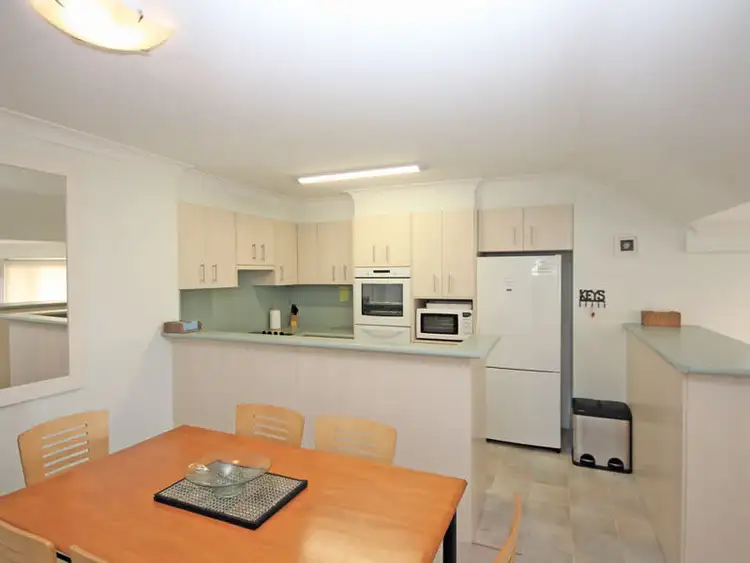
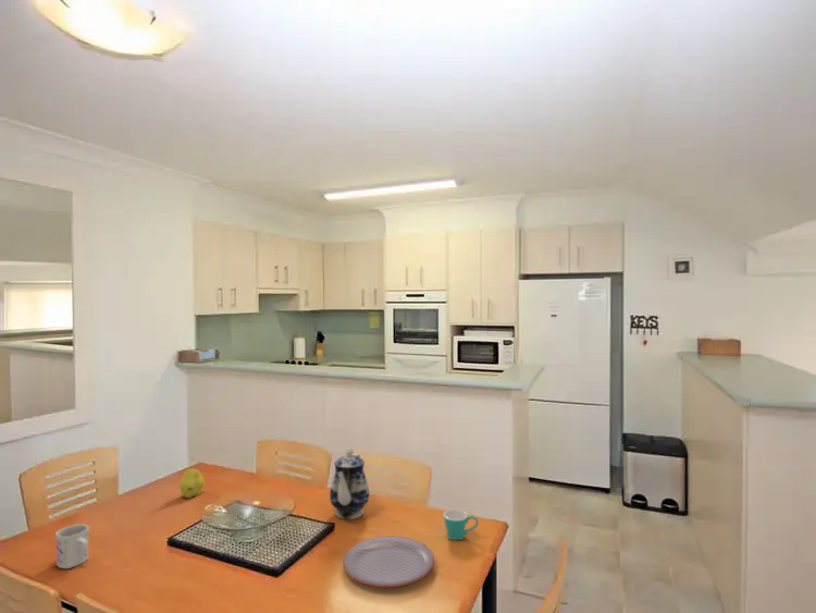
+ plate (388, 562)
+ fruit (191, 481)
+ mug (460, 525)
+ mug (75, 547)
+ teapot (349, 480)
